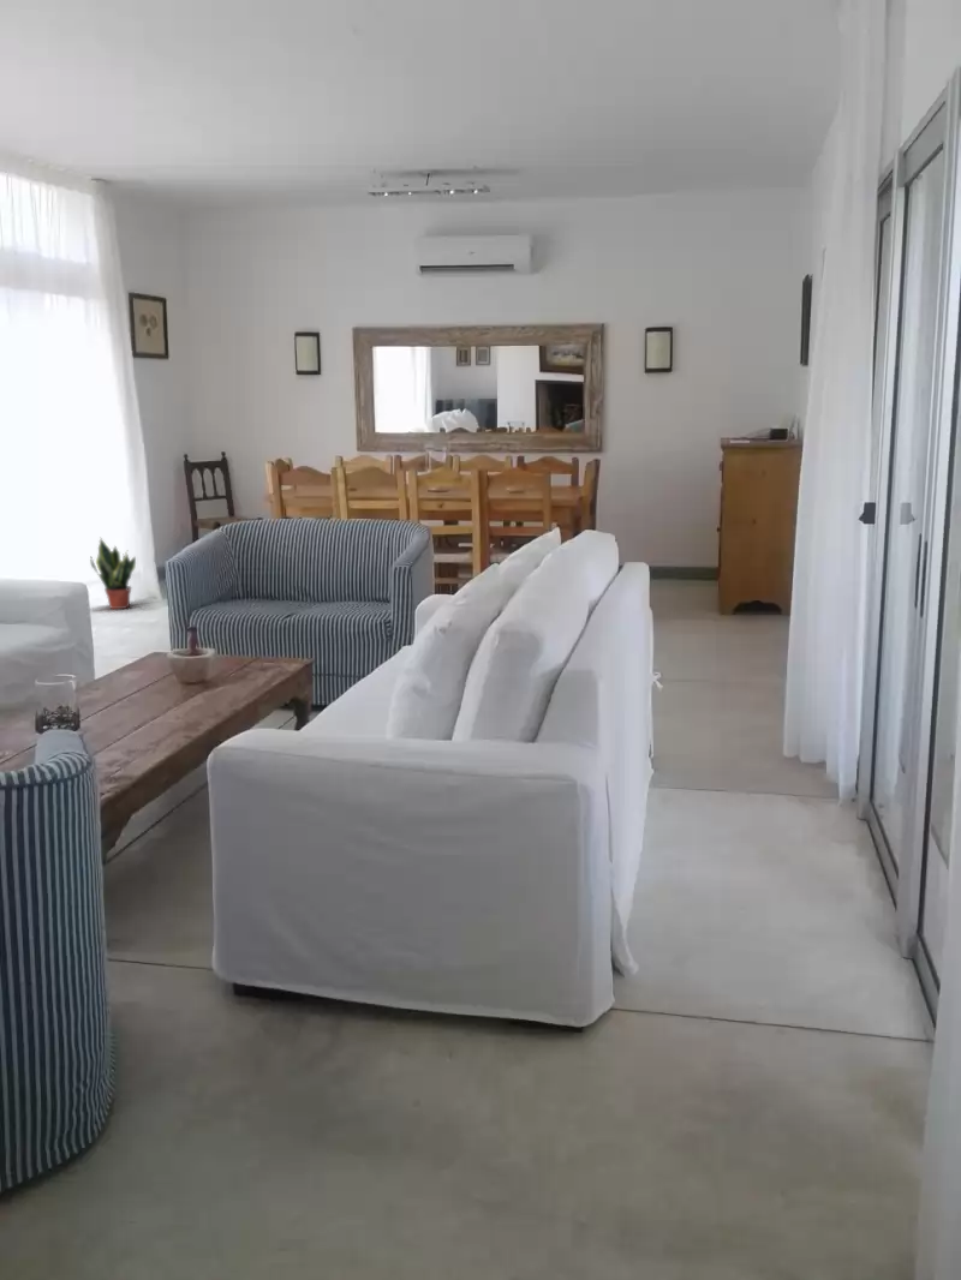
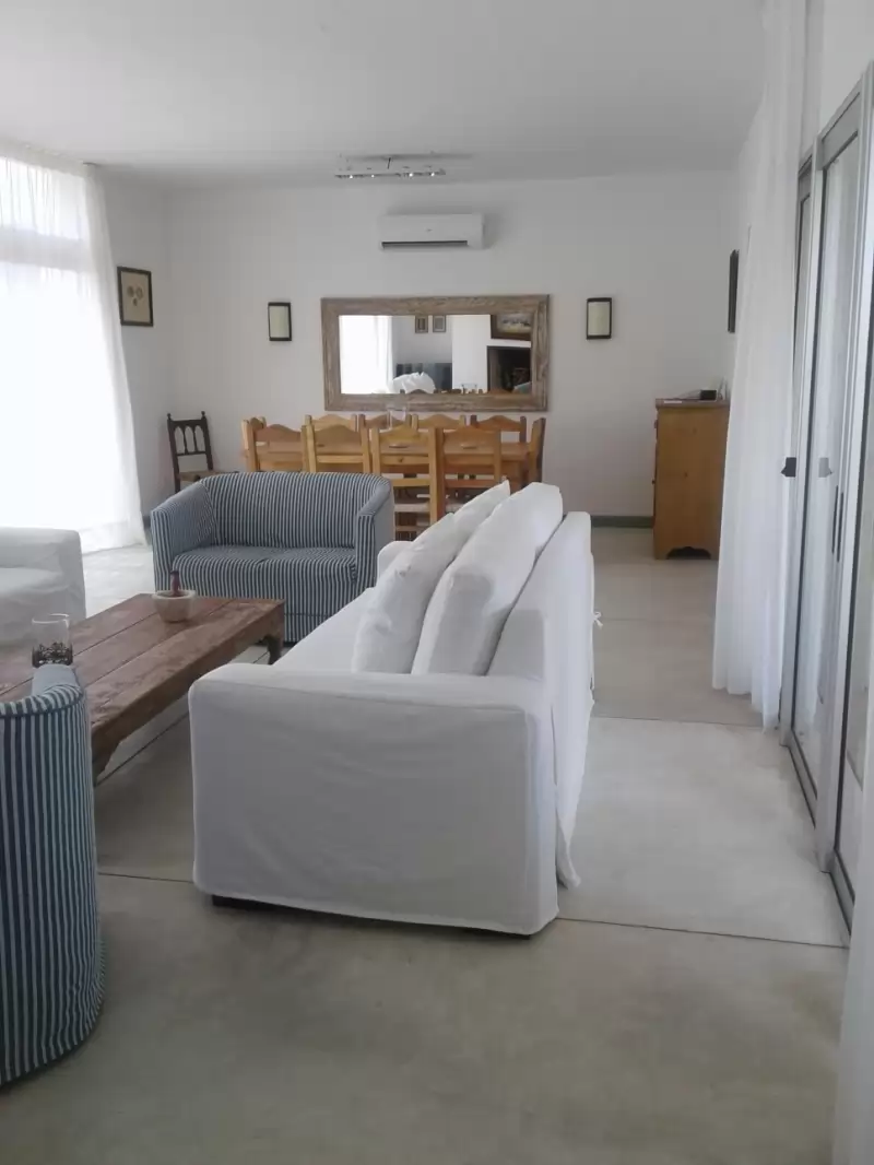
- potted plant (119, 570)
